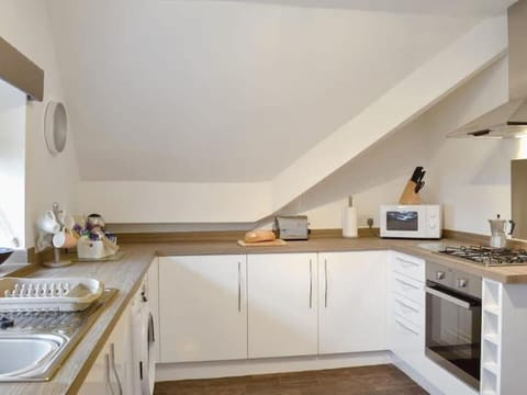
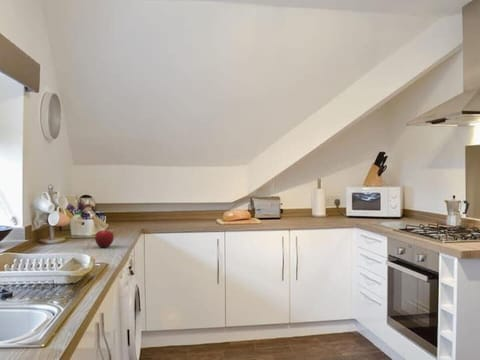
+ fruit (104, 237)
